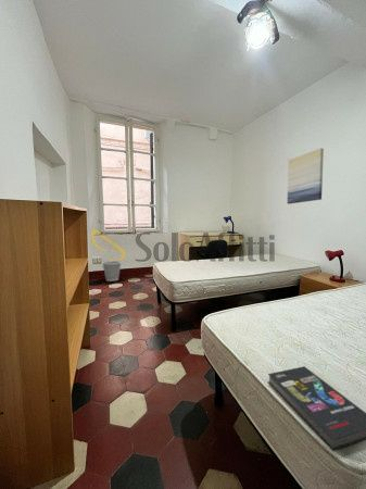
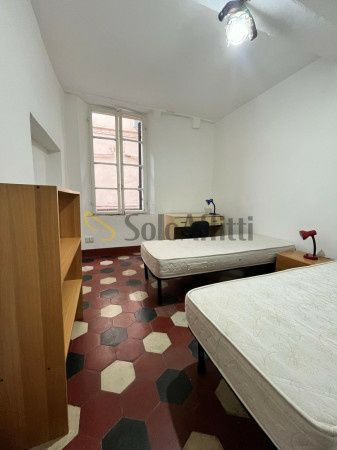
- wall art (303, 178)
- wastebasket (112, 271)
- book (316, 399)
